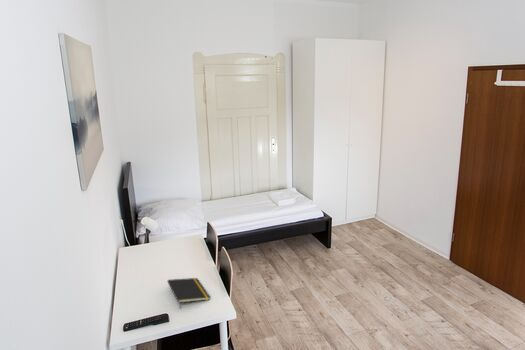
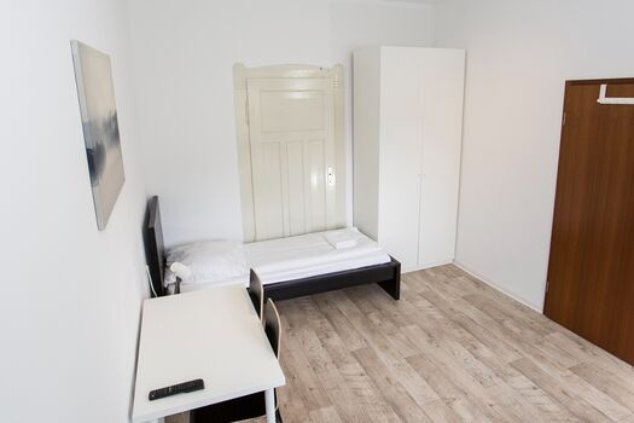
- notepad (188, 289)
